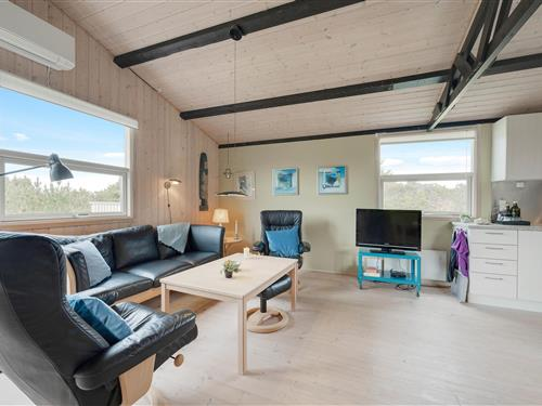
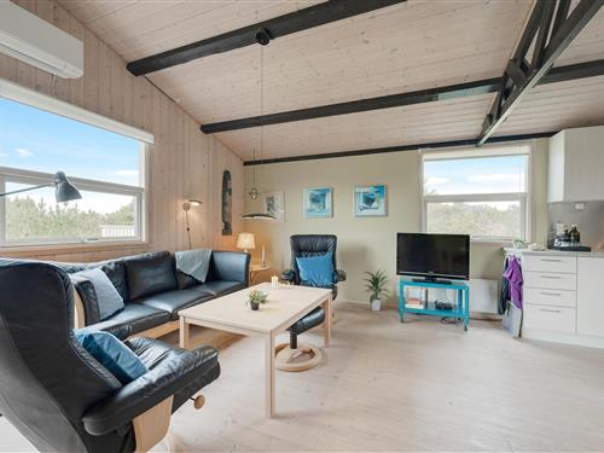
+ indoor plant (374, 289)
